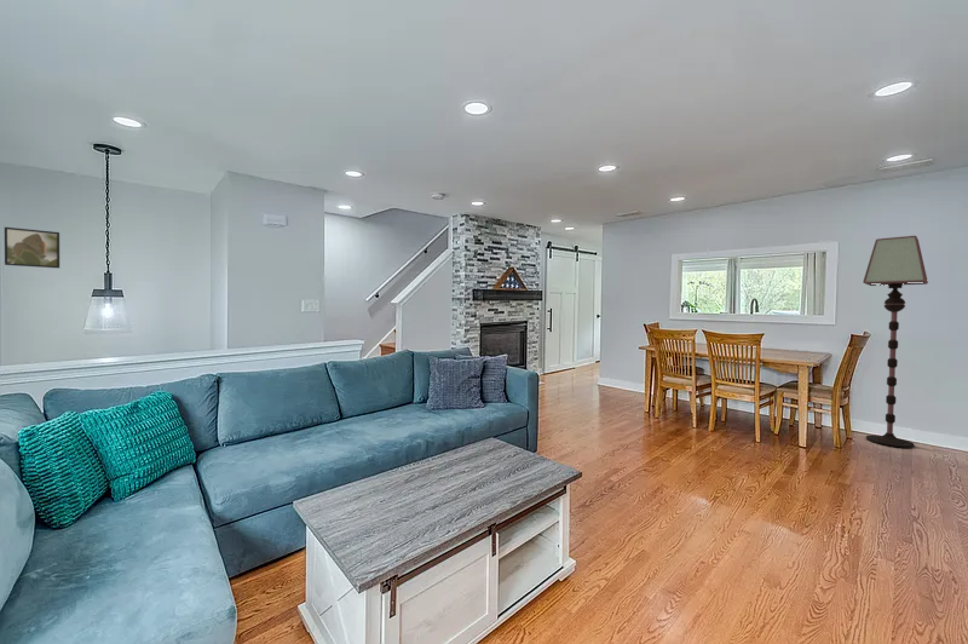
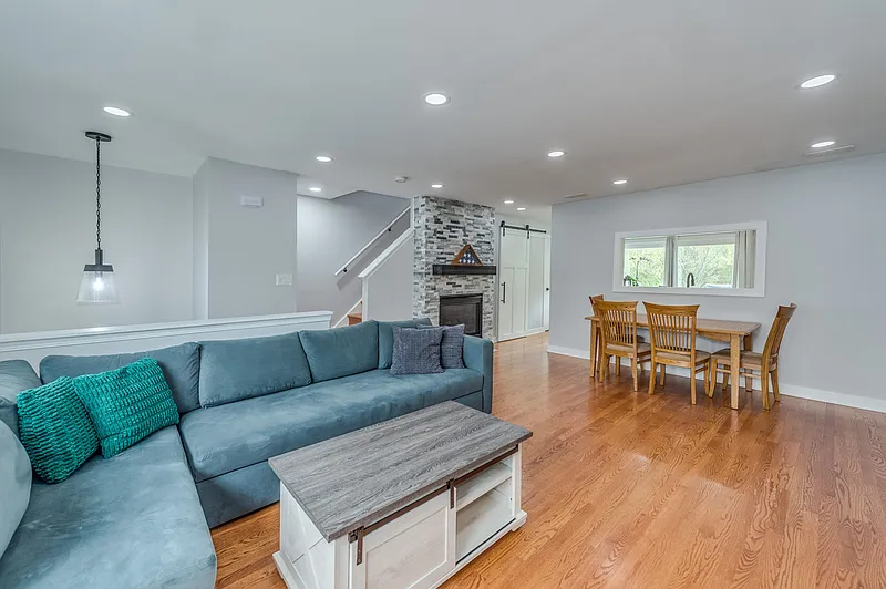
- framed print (33, 248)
- floor lamp (893, 340)
